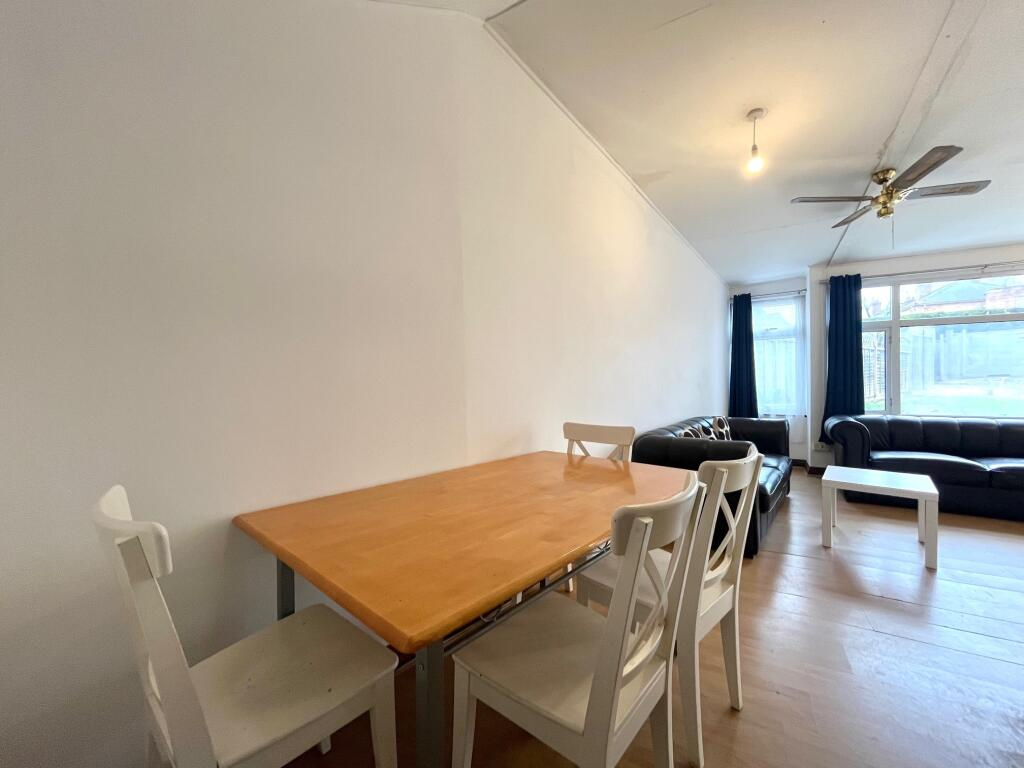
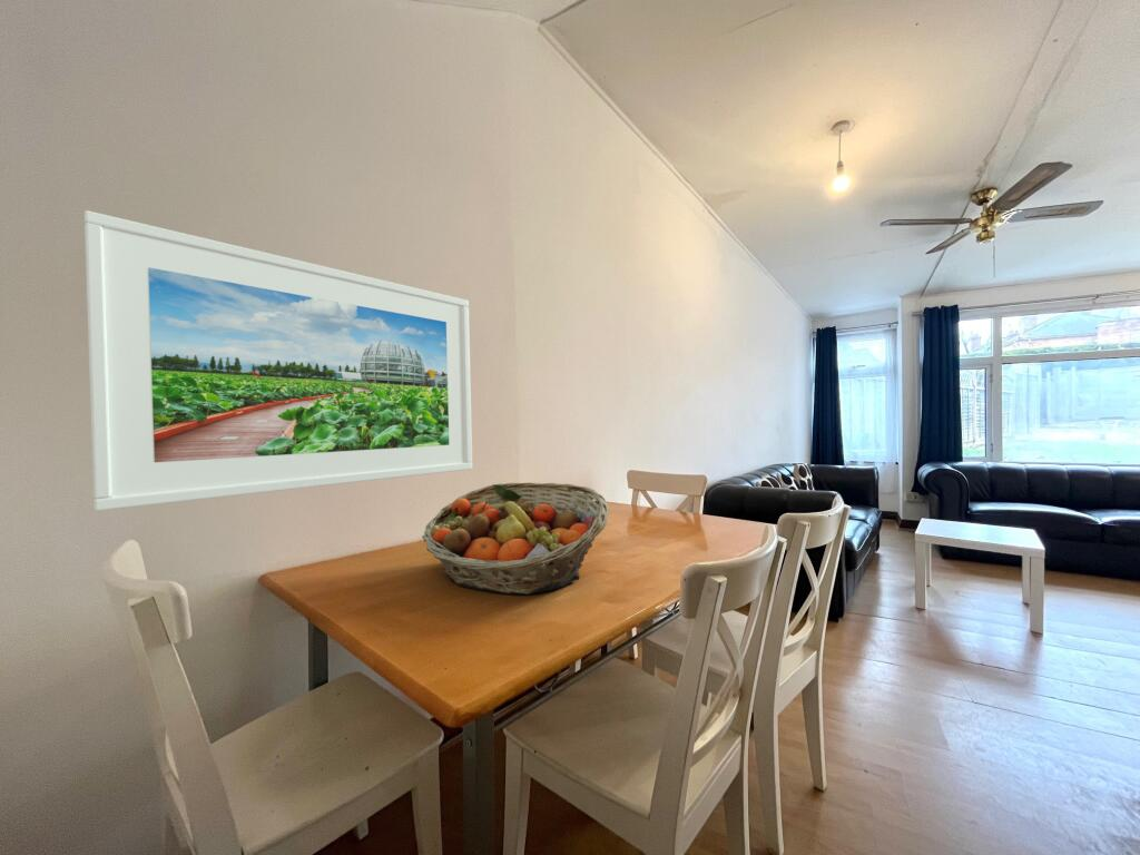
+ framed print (332, 376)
+ fruit basket (515, 531)
